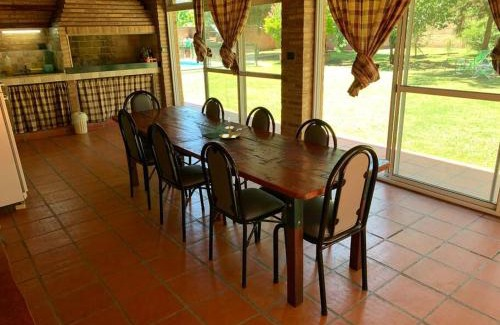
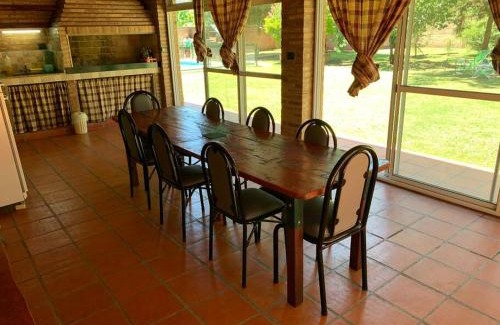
- candle holder (230, 126)
